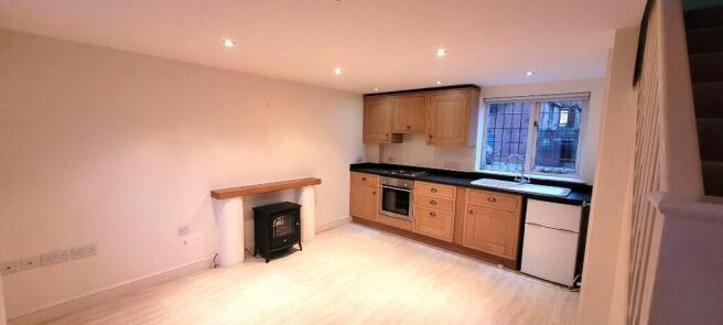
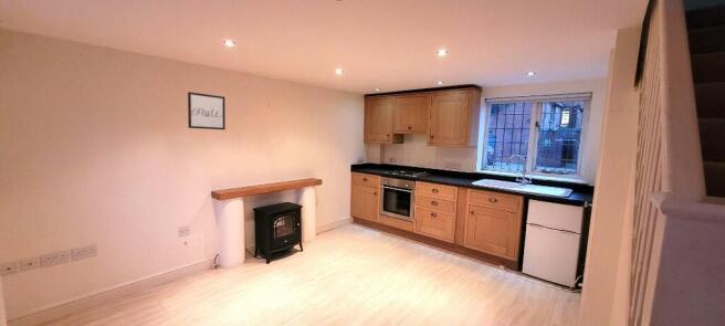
+ wall art (207, 112)
